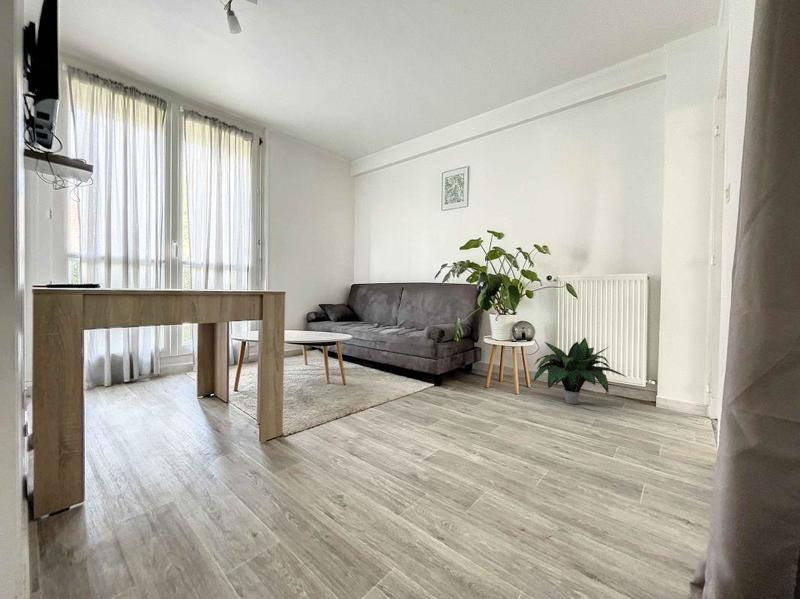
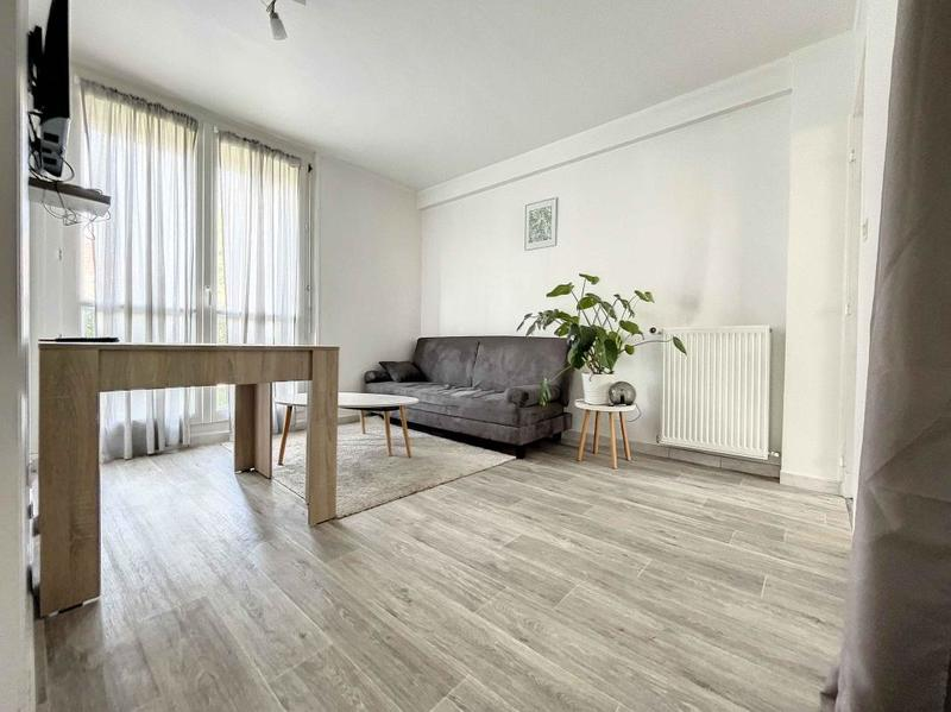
- potted plant (575, 370)
